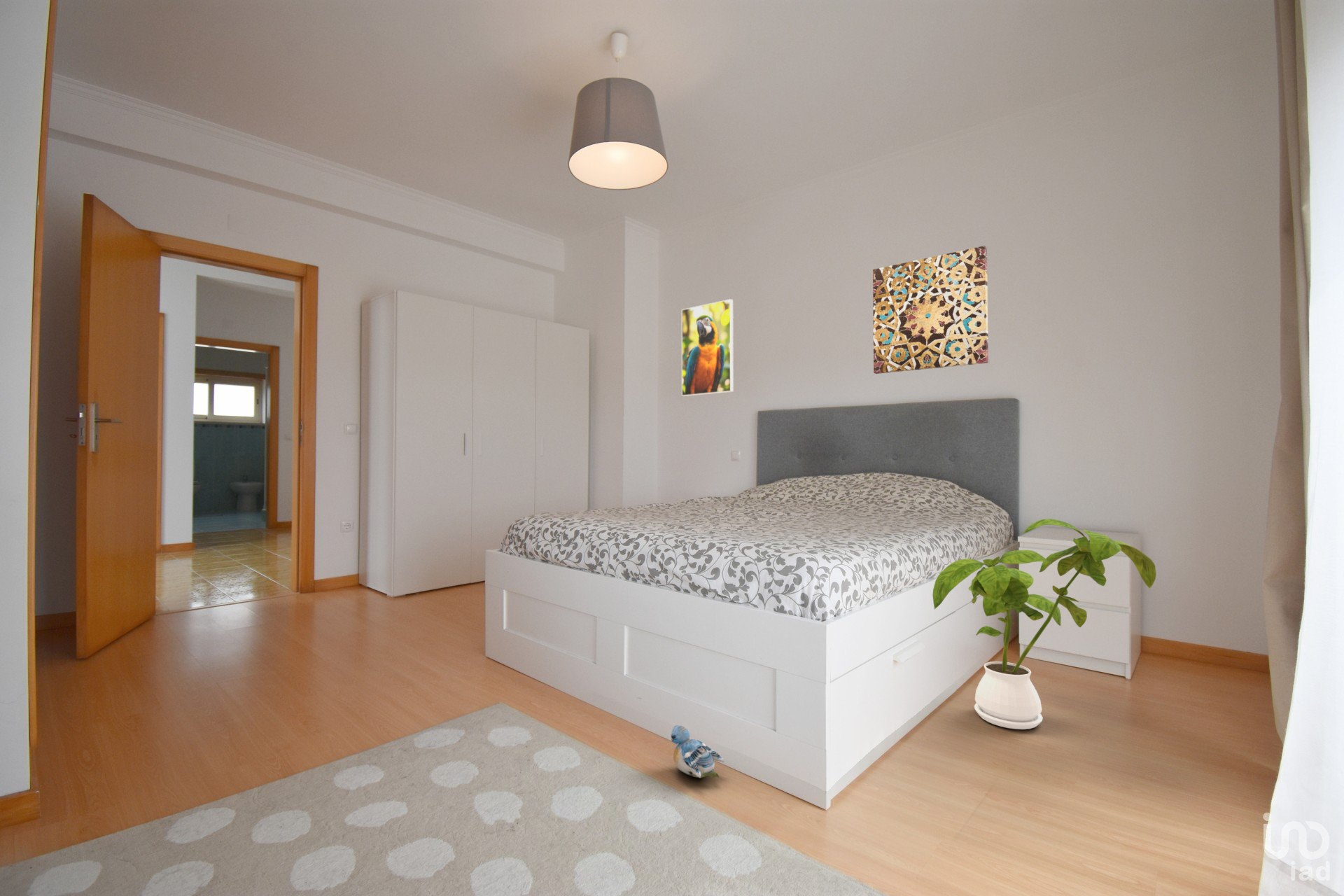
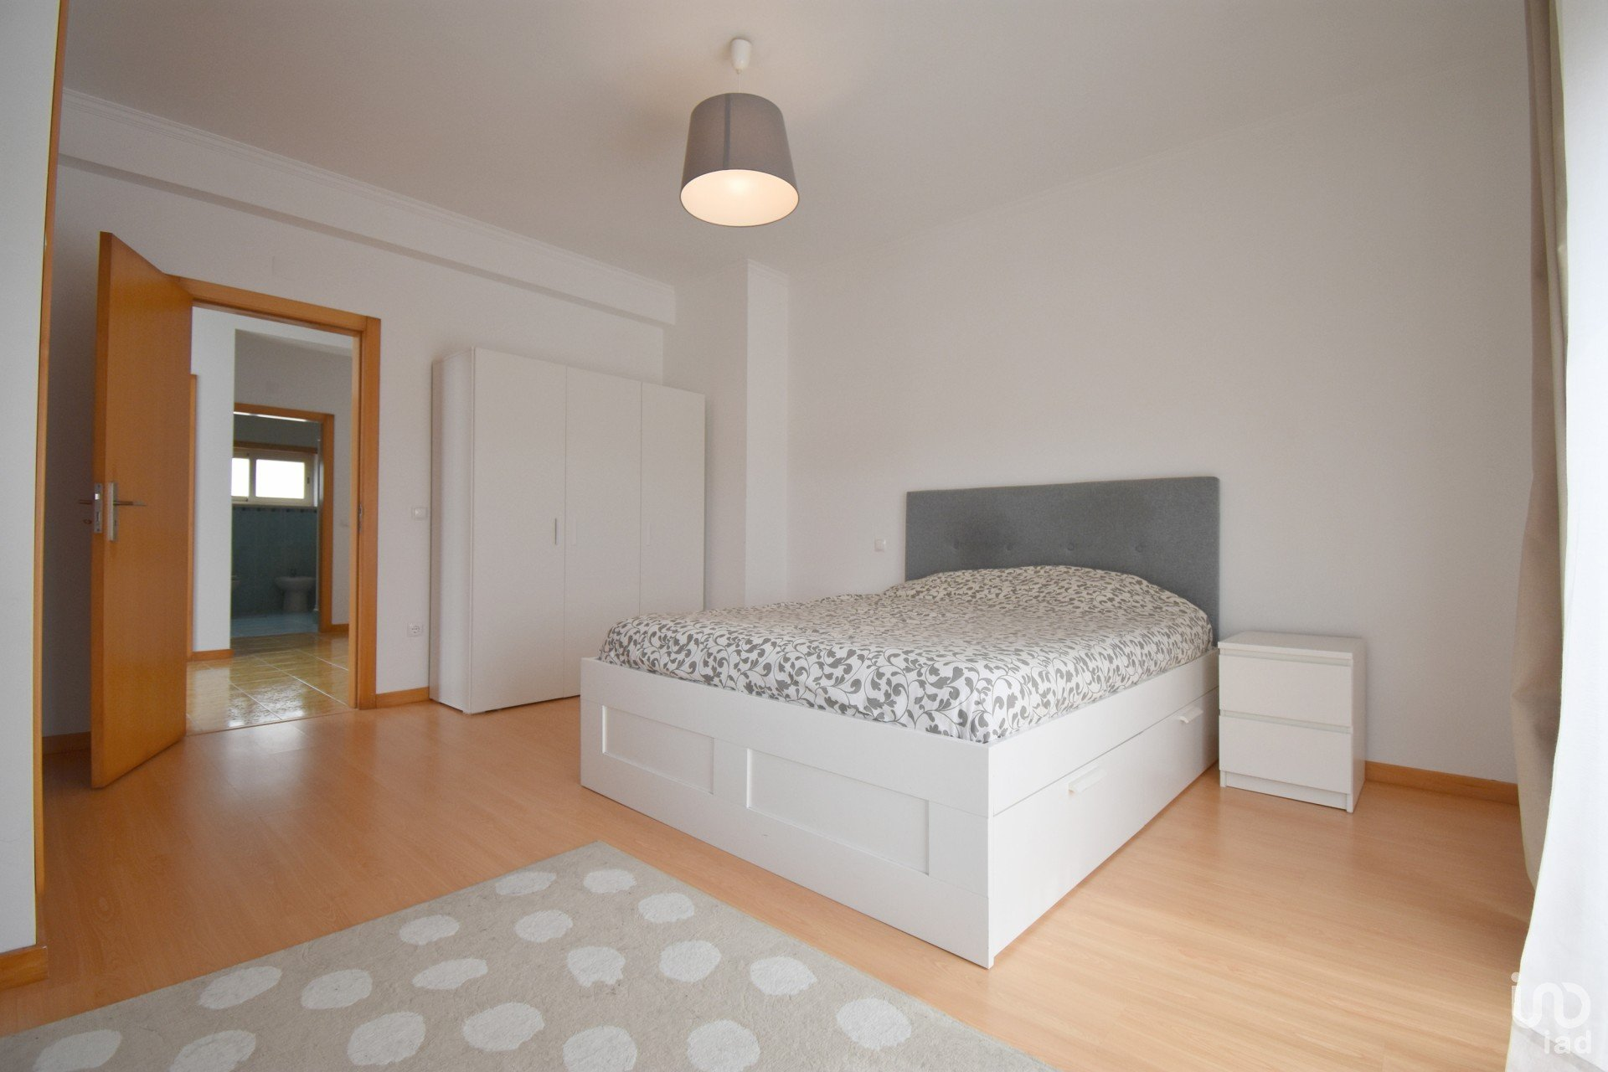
- plush toy (694, 752)
- house plant (1045, 621)
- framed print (706, 349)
- wall art (927, 314)
